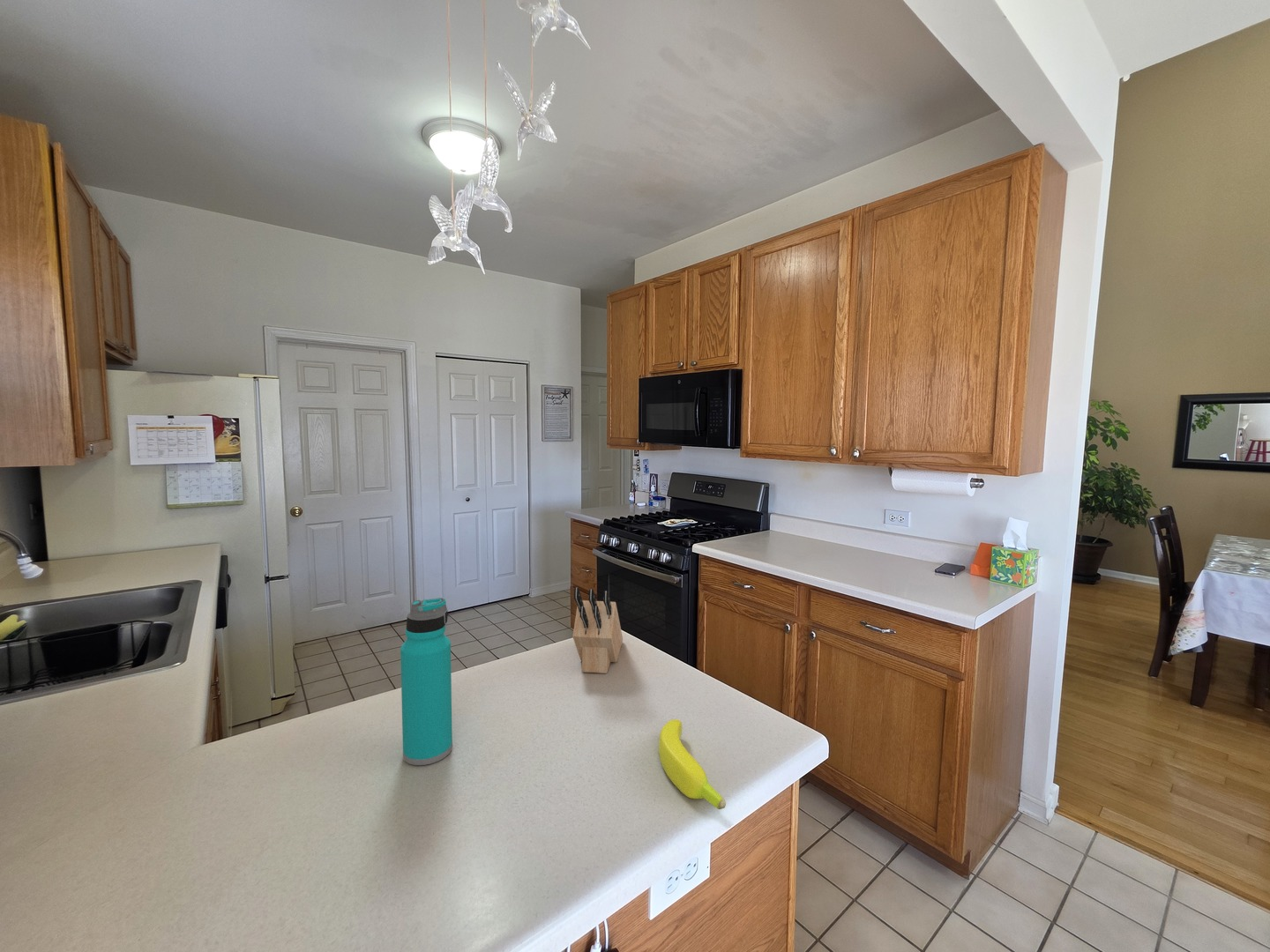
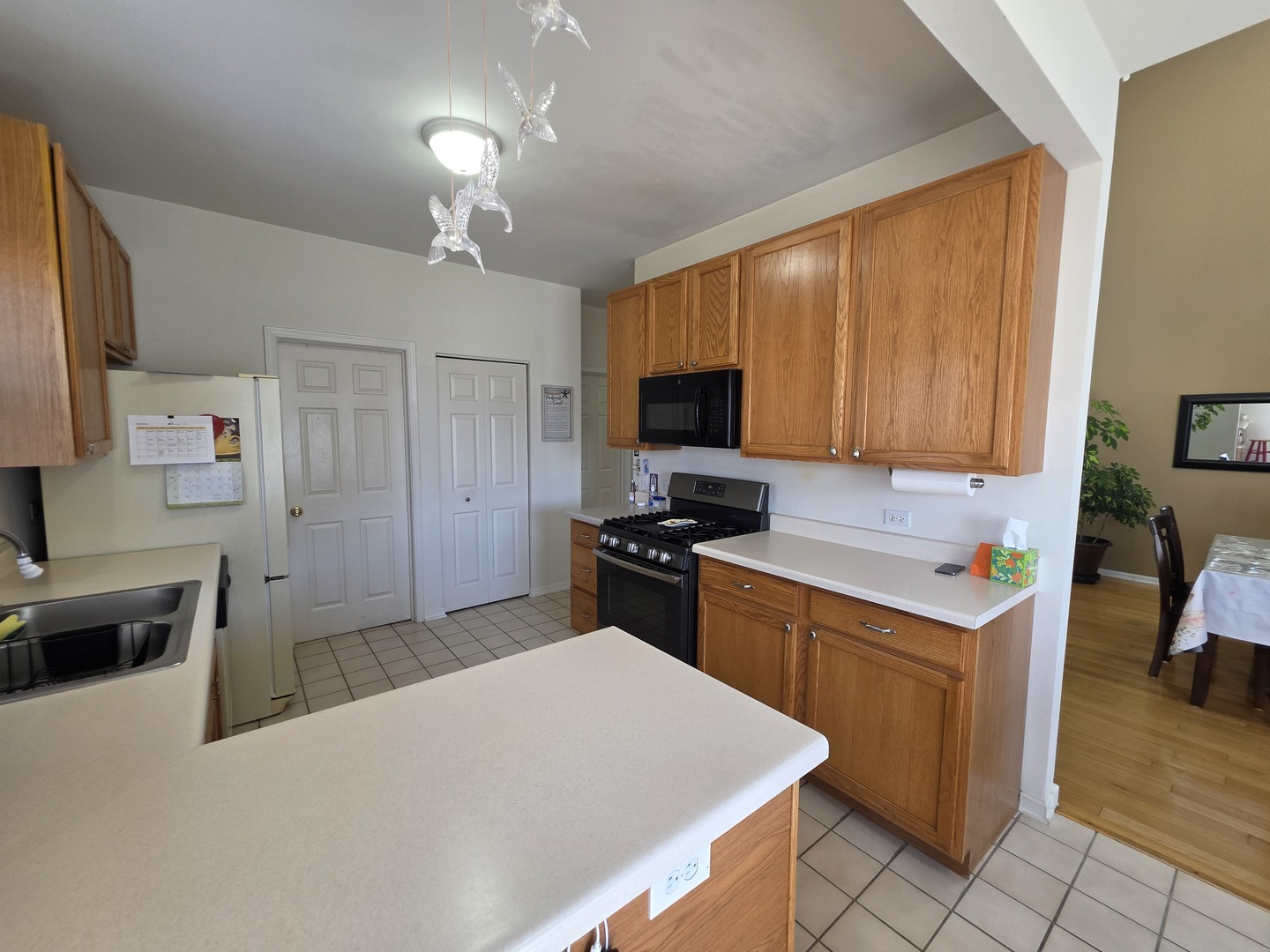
- banana (690, 756)
- water bottle (426, 677)
- knife block (598, 619)
